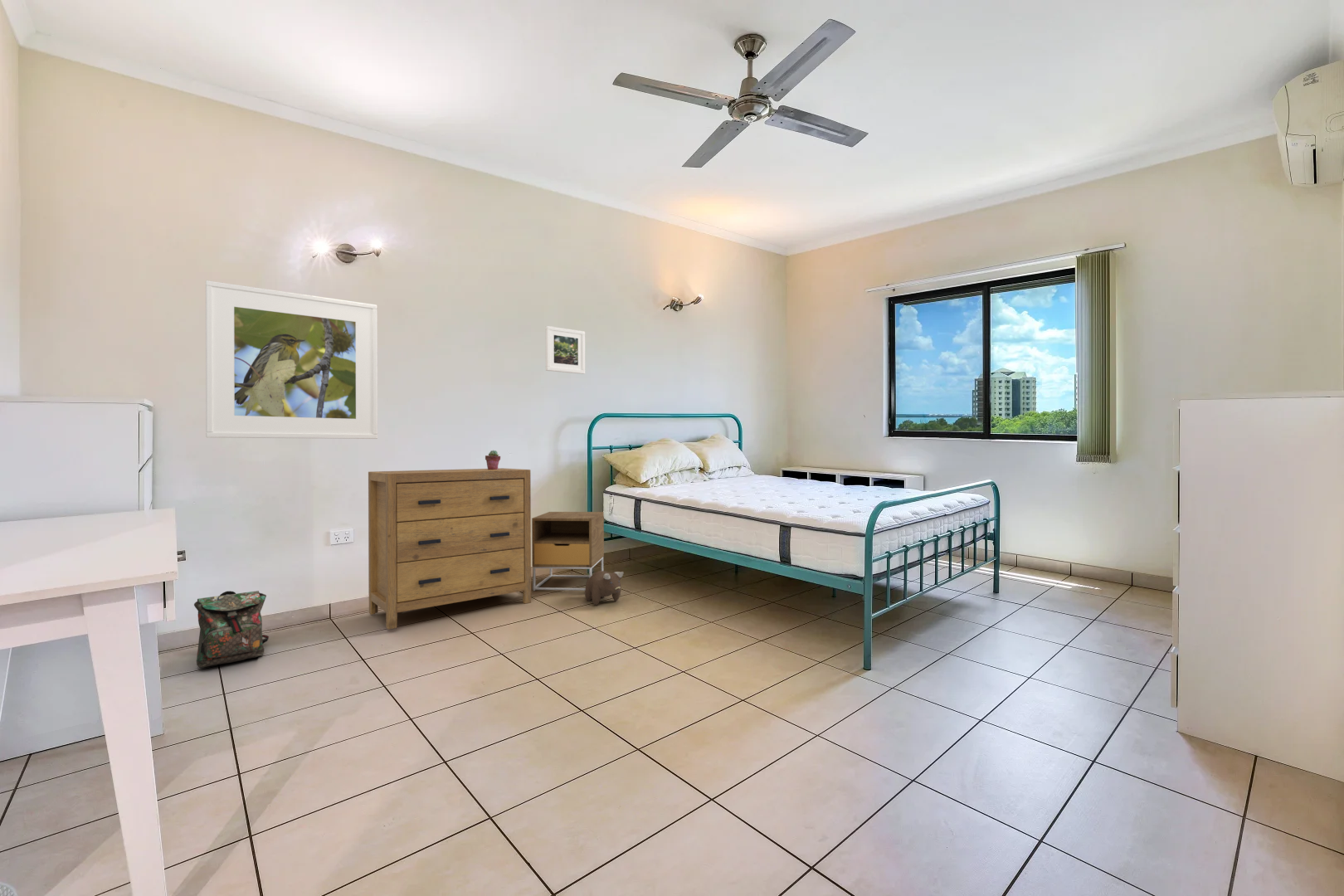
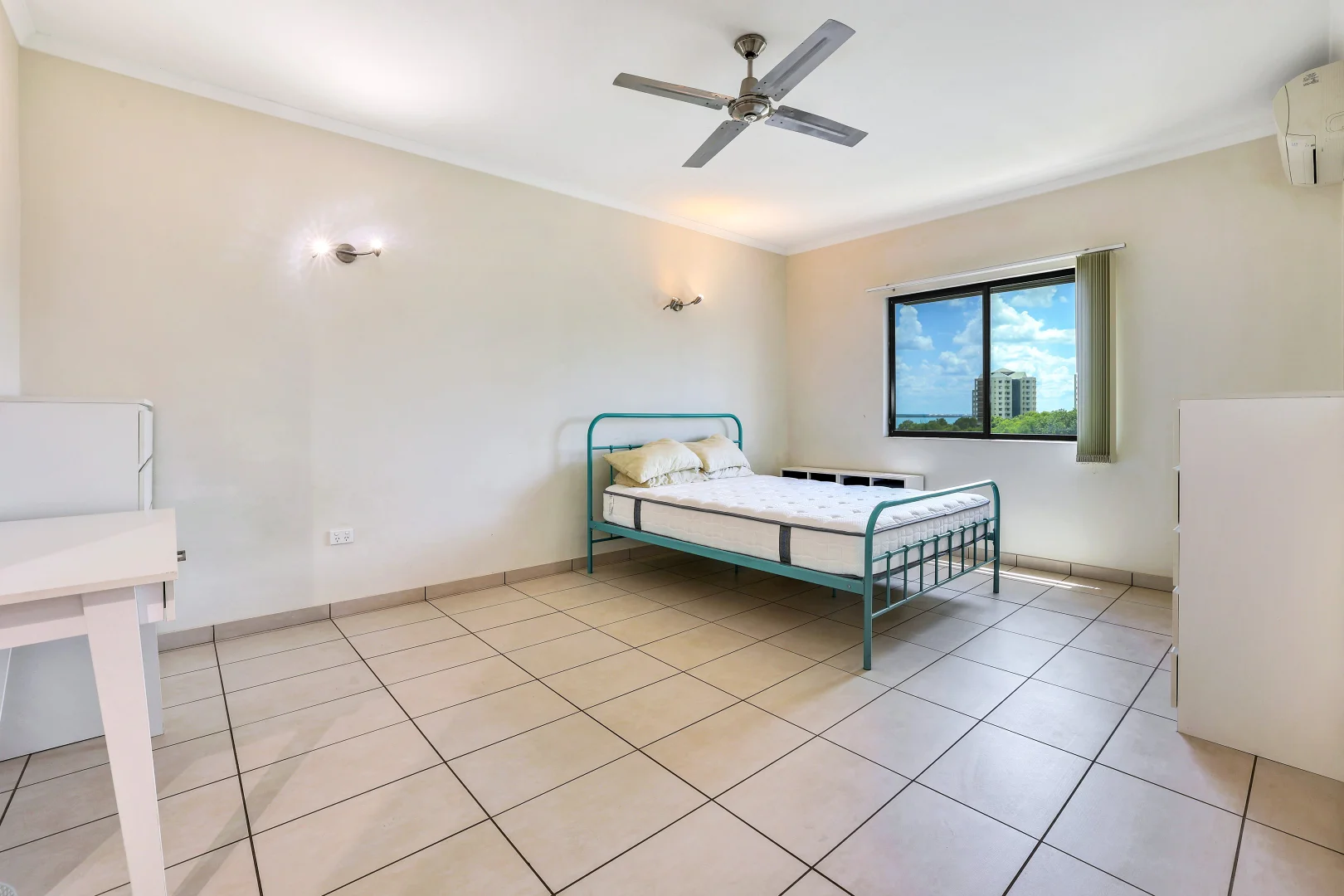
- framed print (298, 366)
- dresser (453, 539)
- nightstand (569, 549)
- potted succulent (493, 459)
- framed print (565, 350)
- plush toy (604, 586)
- backpack (232, 623)
